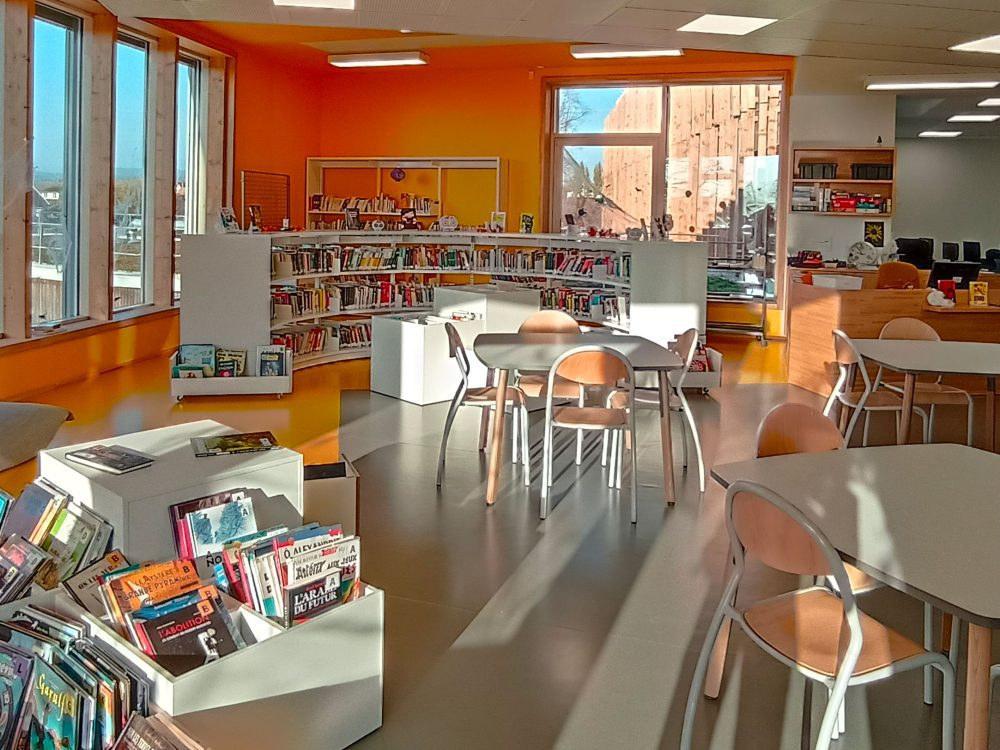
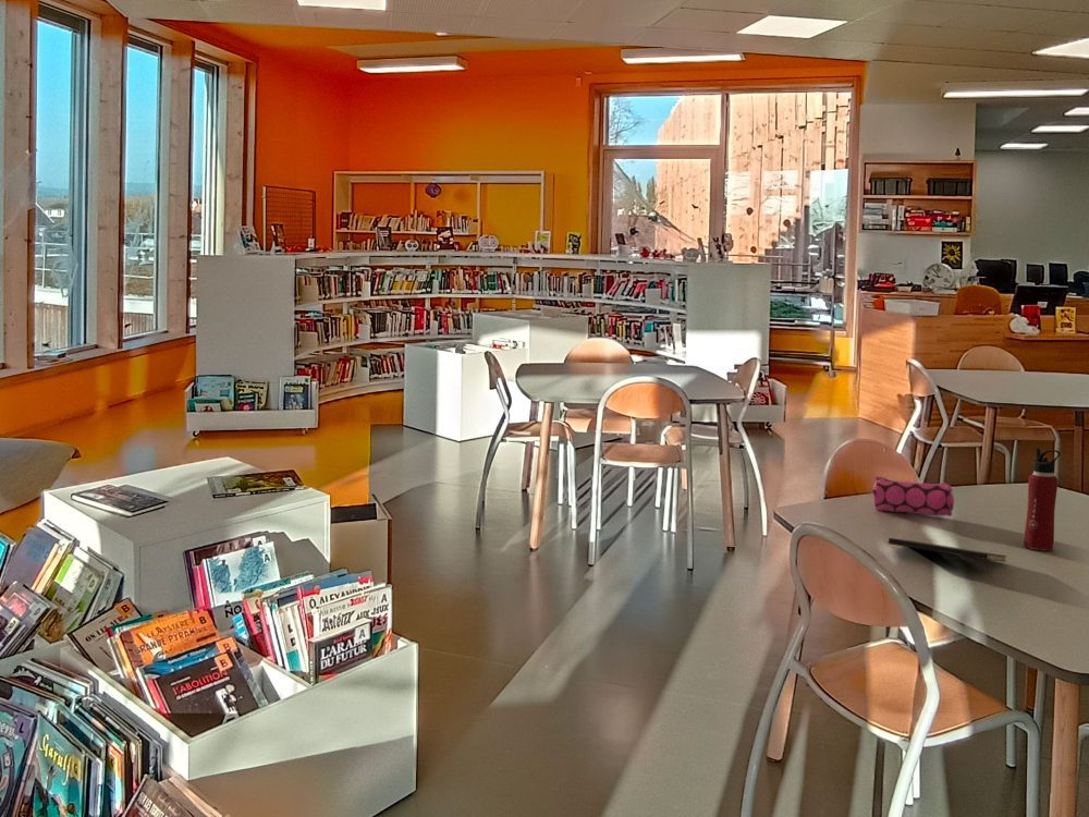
+ pencil case (913, 496)
+ water bottle (1041, 498)
+ notepad (947, 549)
